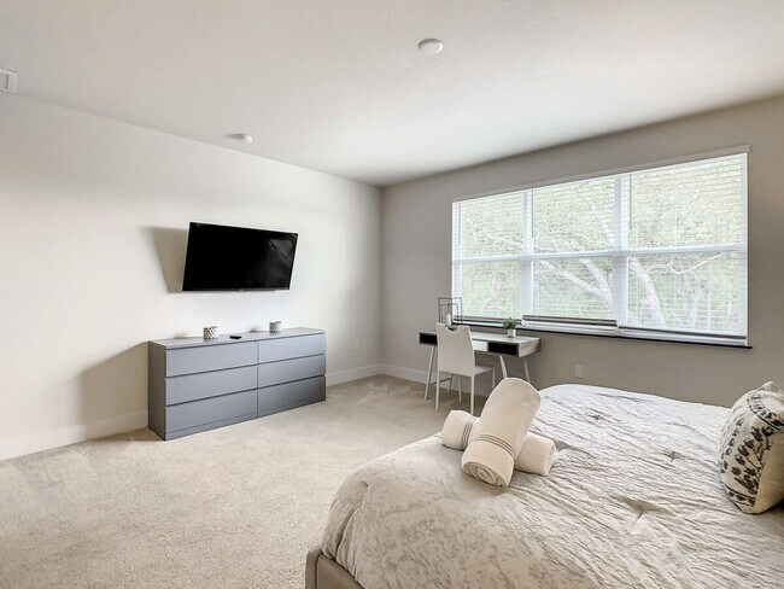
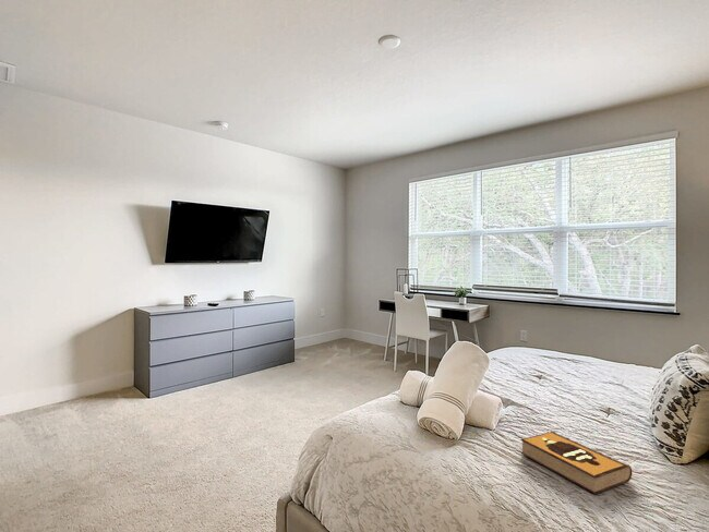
+ hardback book (573, 458)
